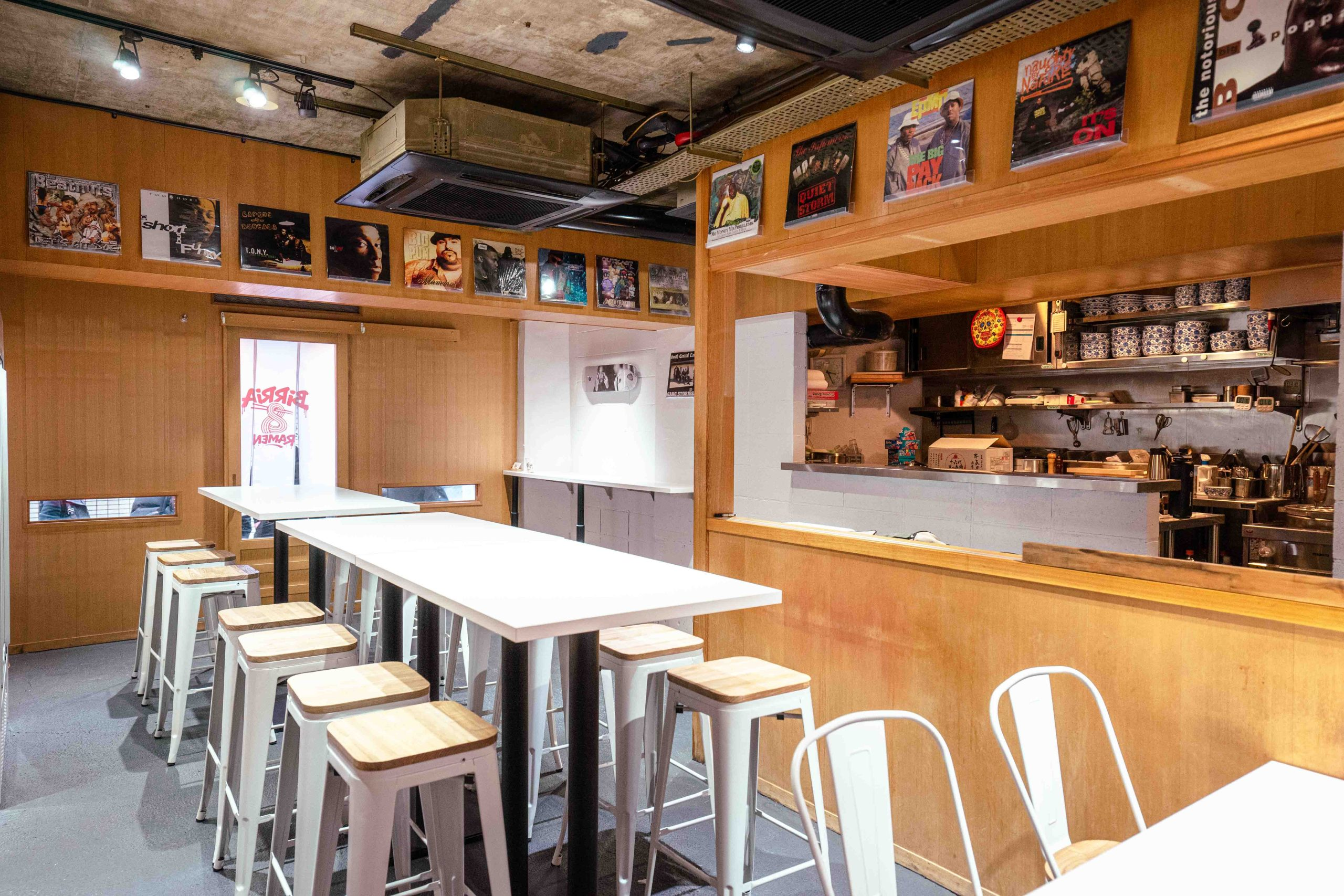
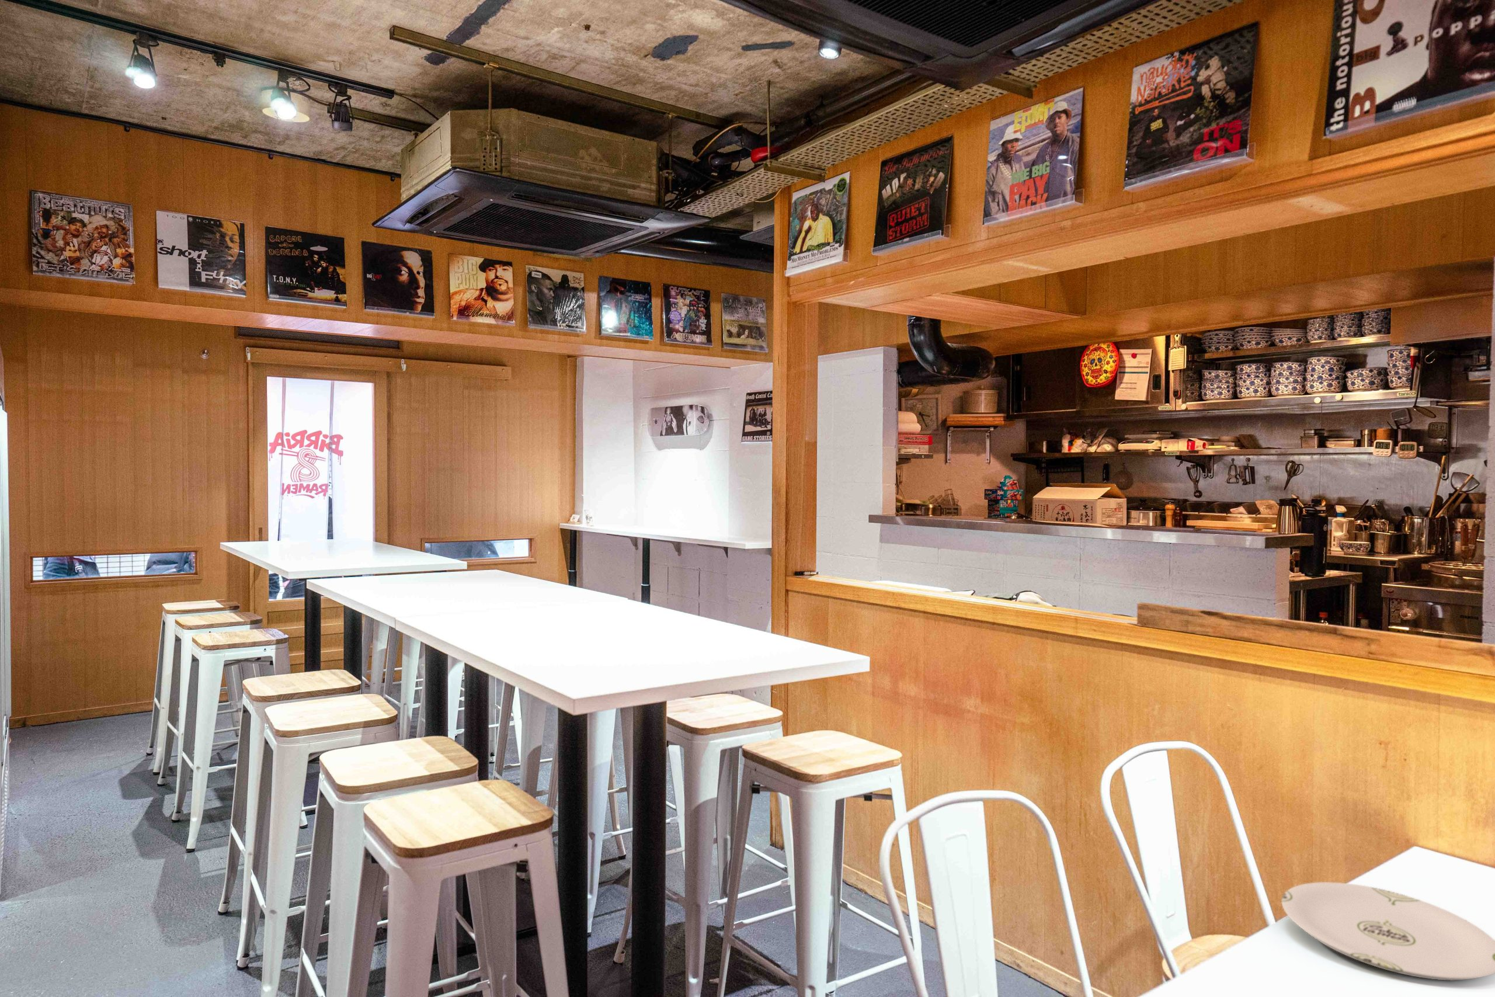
+ plate (1386, 932)
